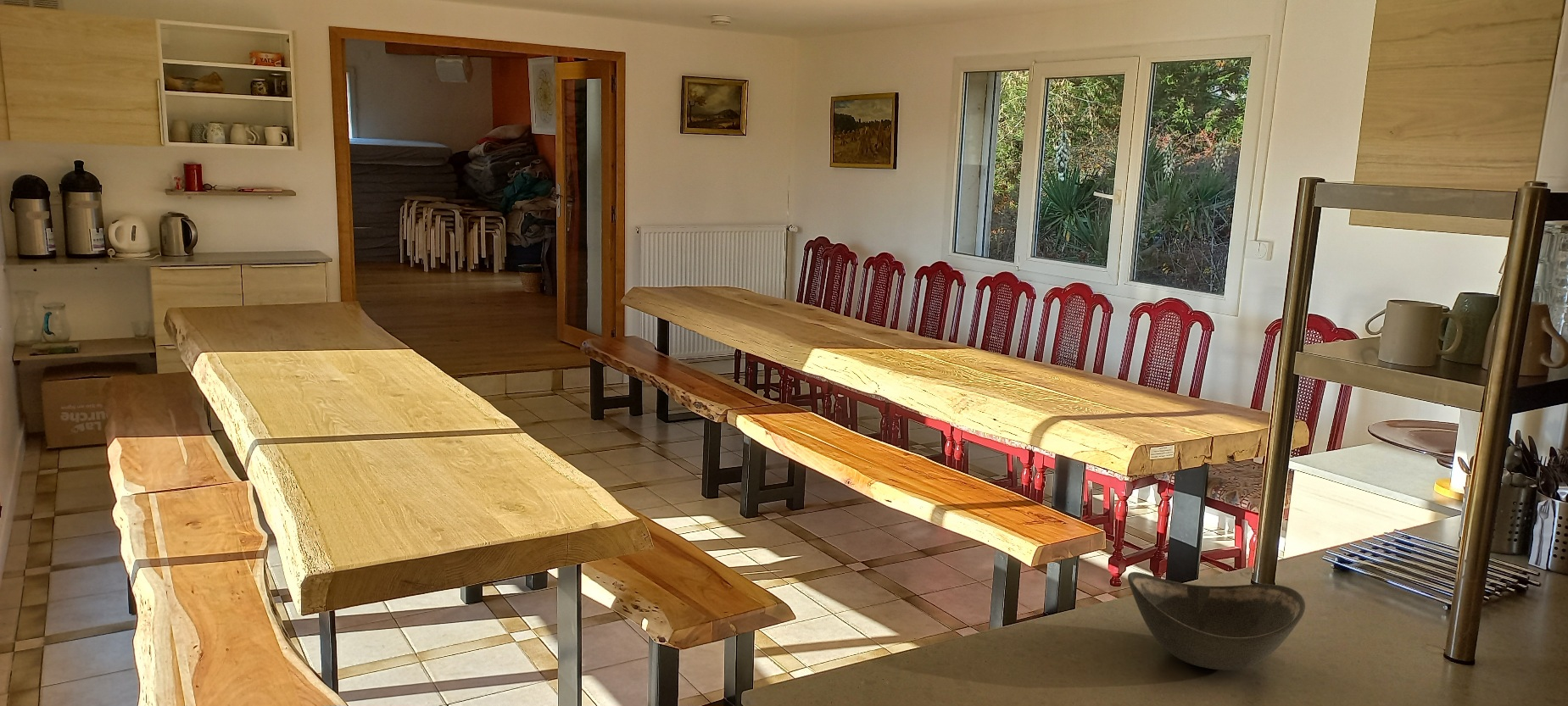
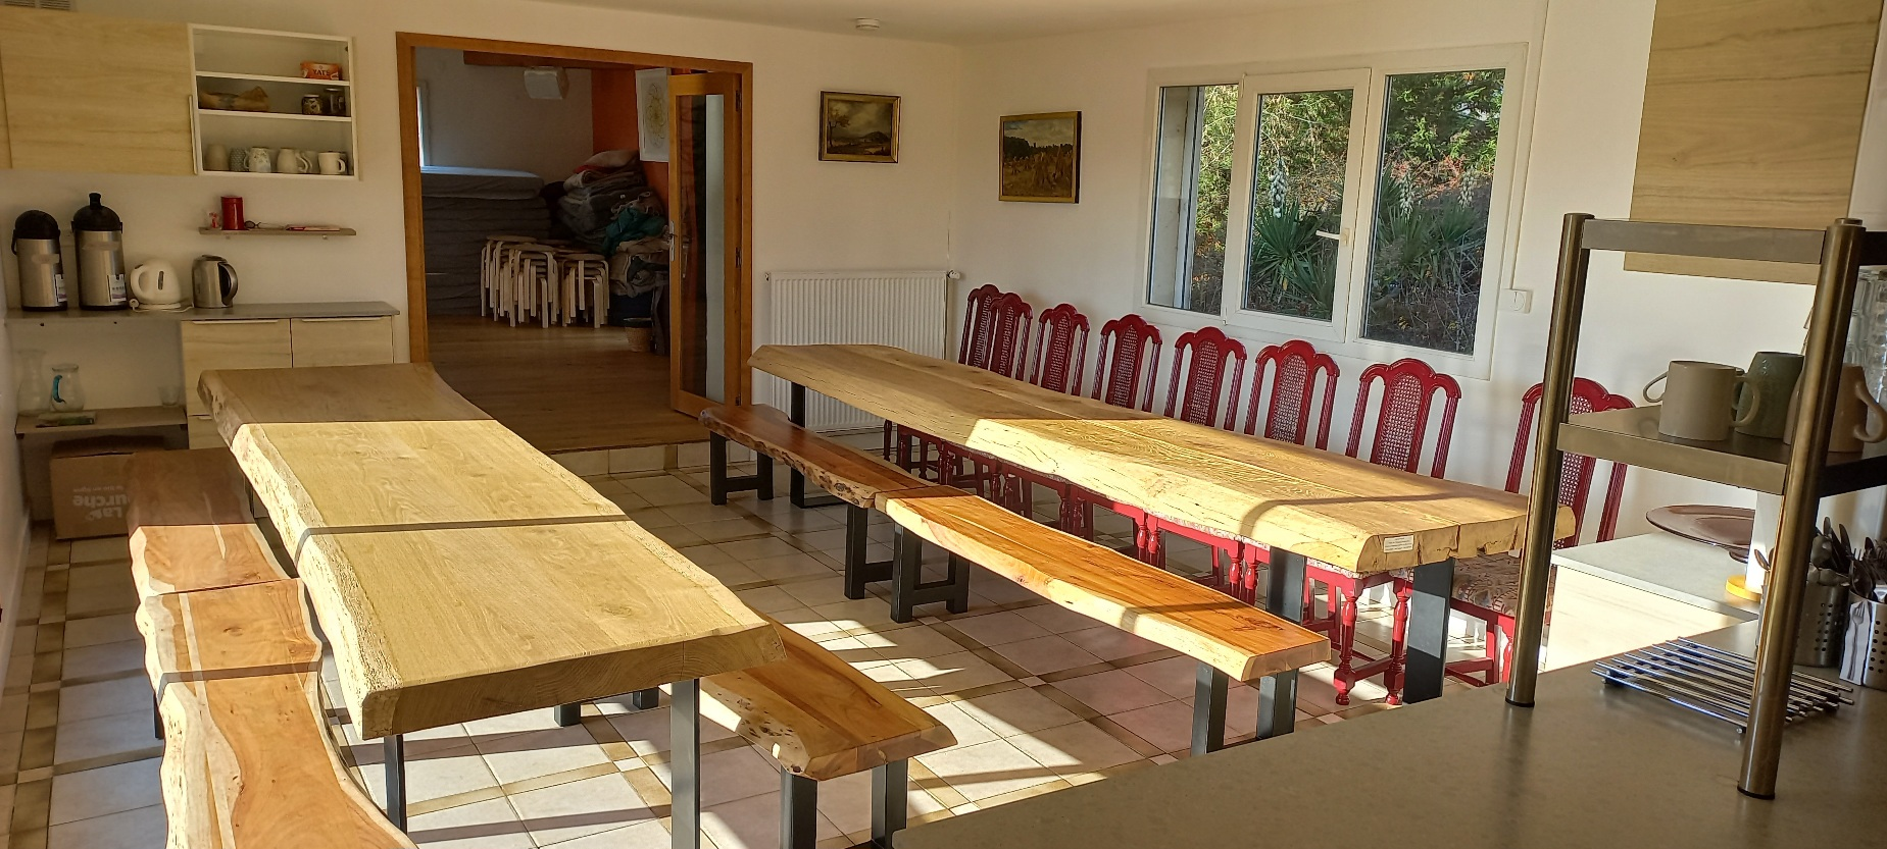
- bowl (1210, 622)
